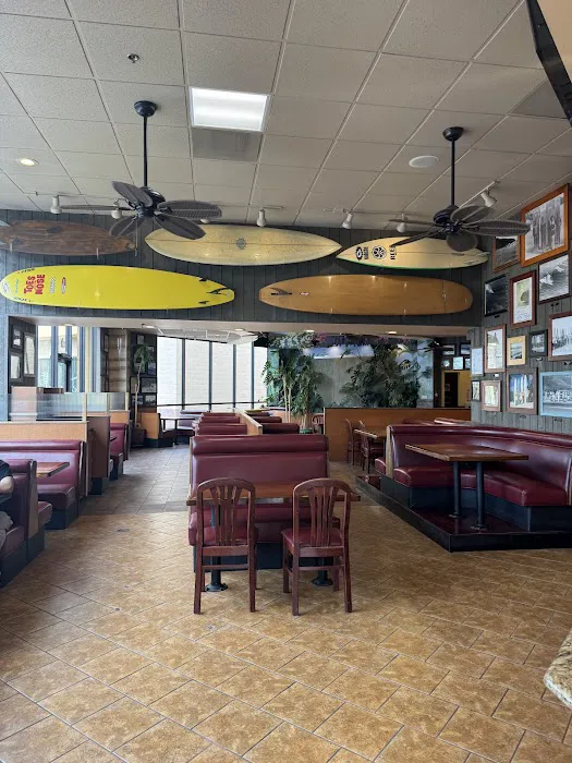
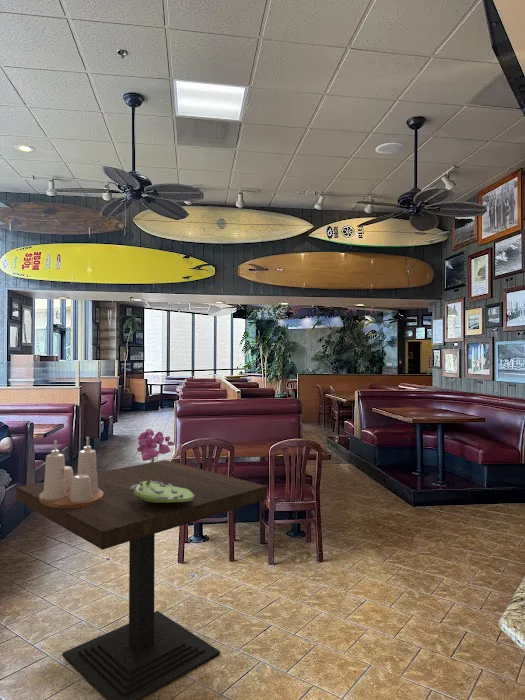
+ potted flower (157, 458)
+ condiment set (71, 467)
+ dining table (141, 569)
